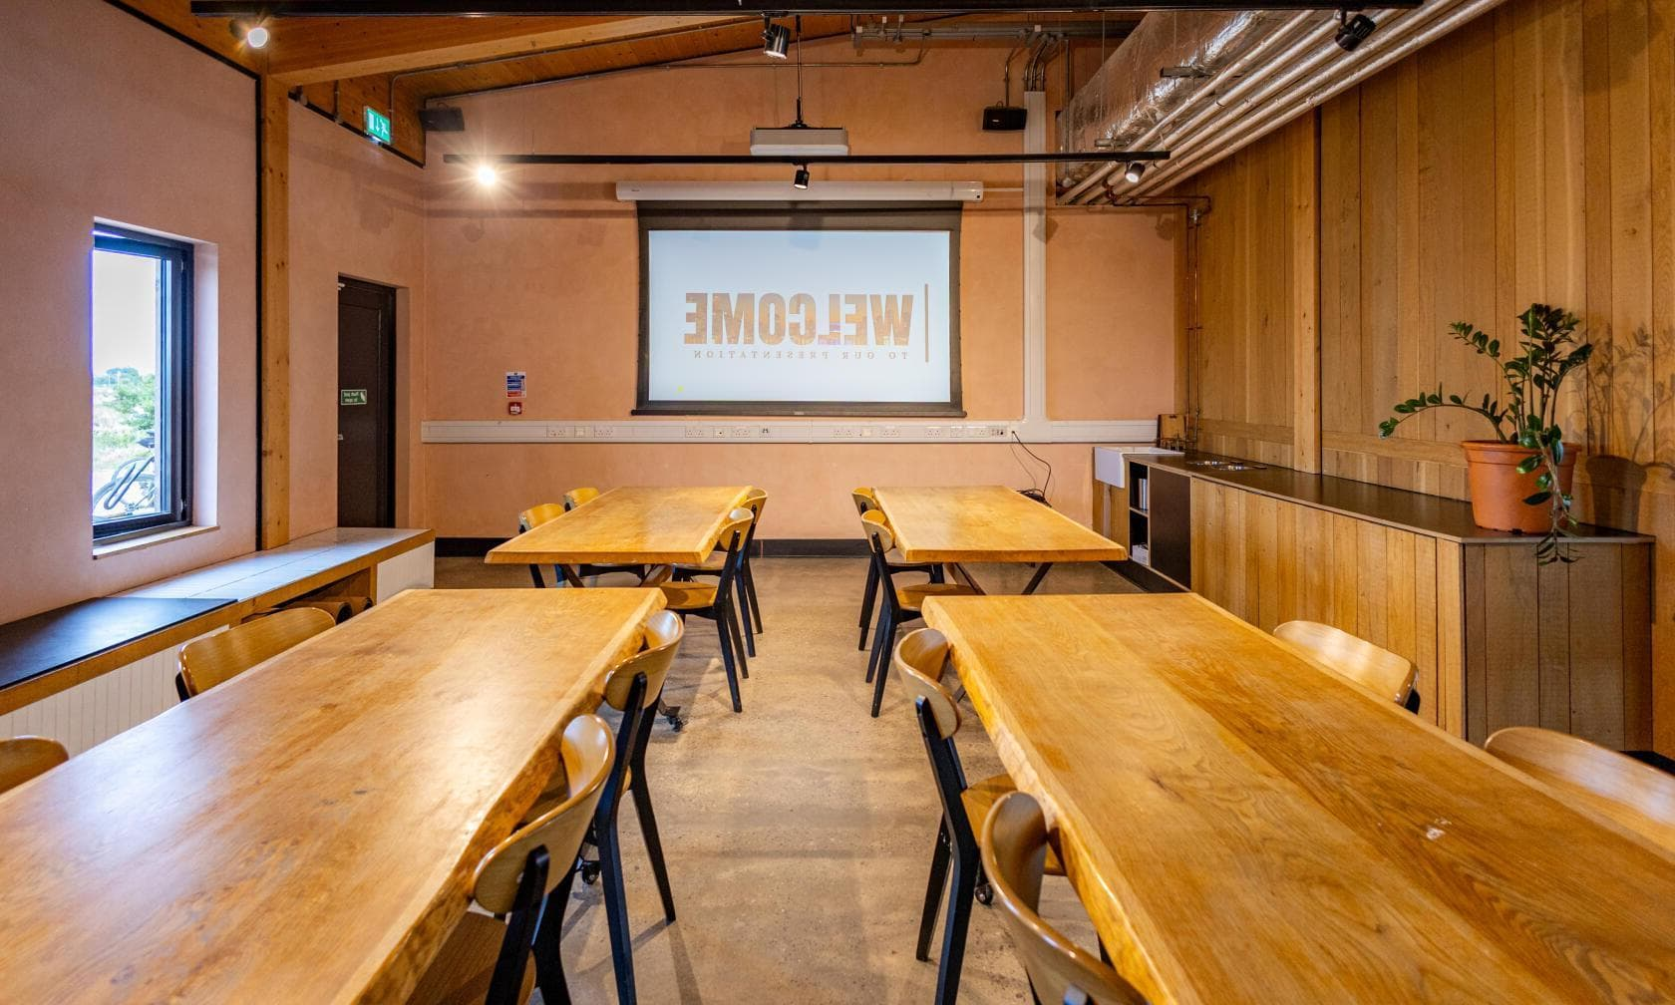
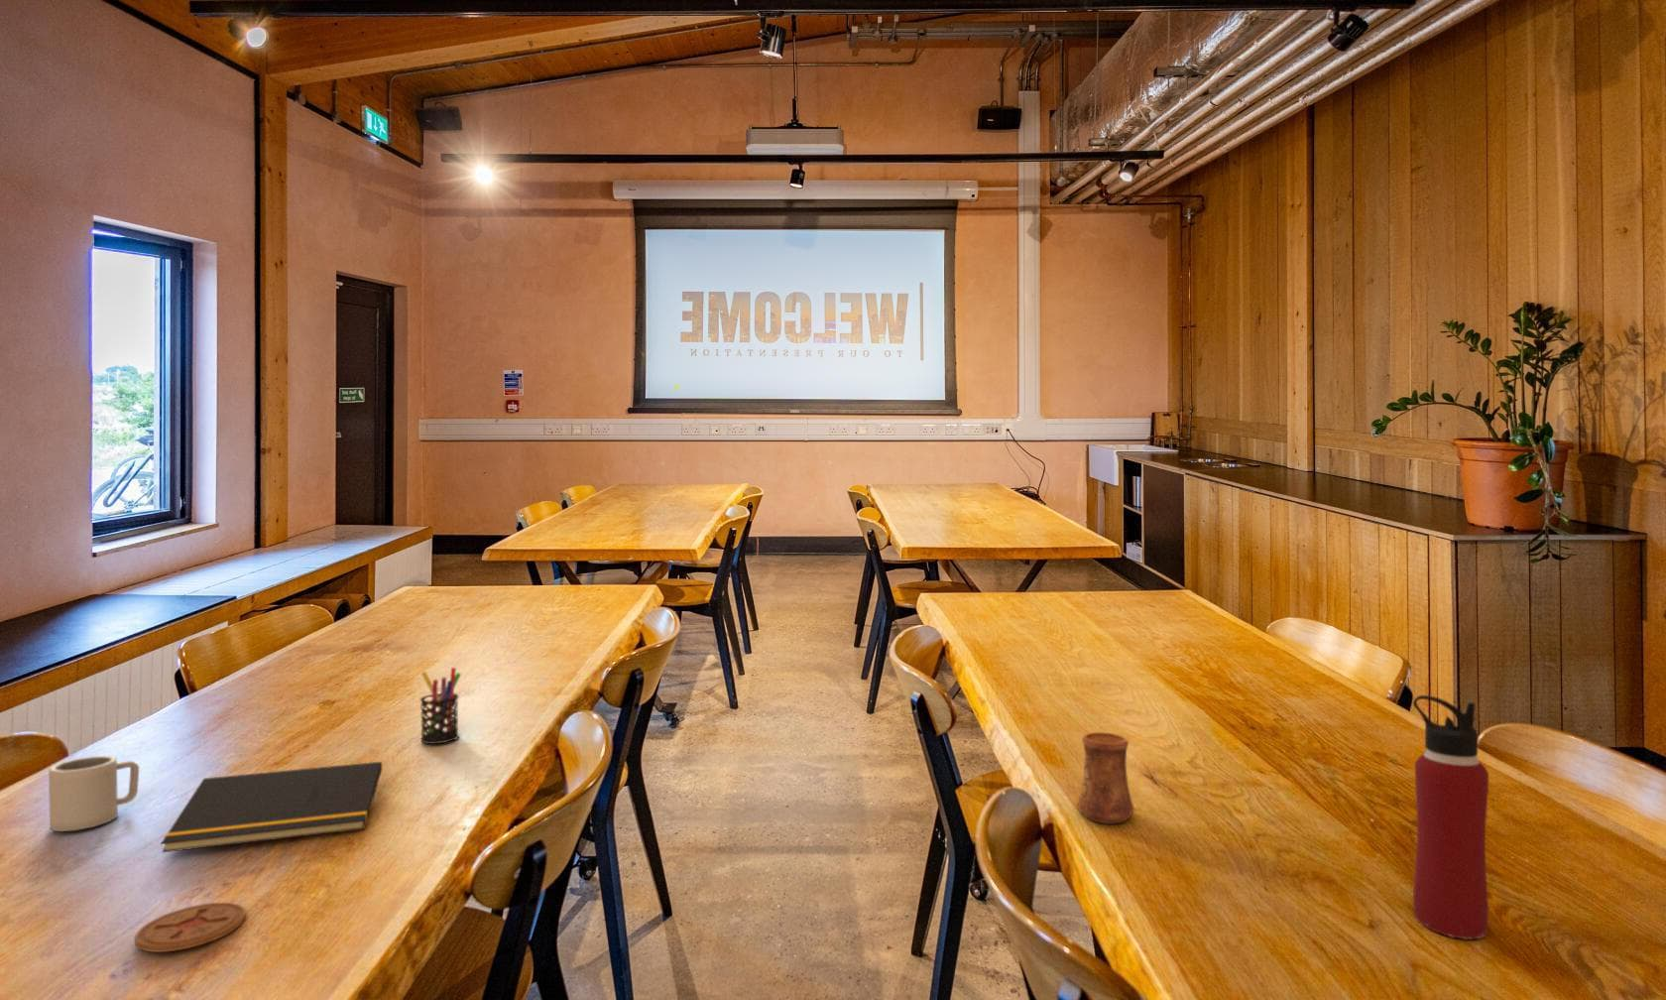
+ cup (94, 789)
+ notepad (282, 802)
+ cup (1104, 776)
+ coaster (192, 926)
+ water bottle (1449, 812)
+ pen holder (444, 701)
